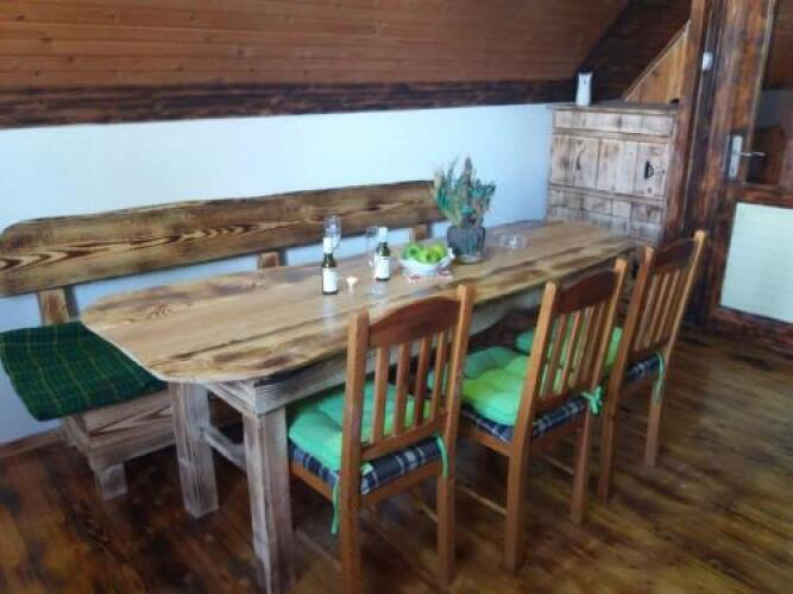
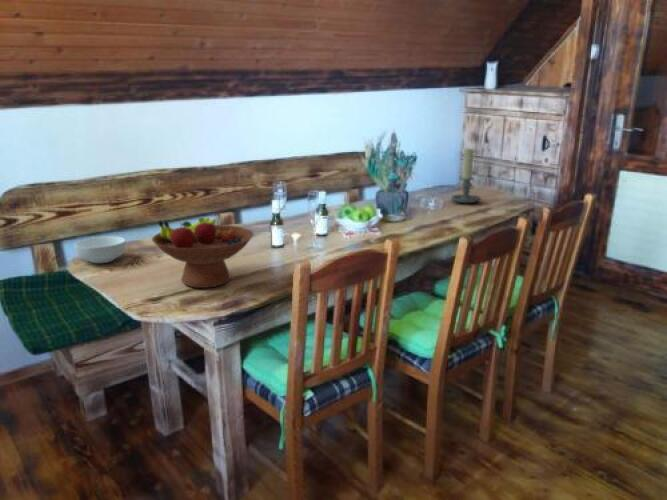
+ fruit bowl (204, 249)
+ cereal bowl (101, 250)
+ candle holder (465, 175)
